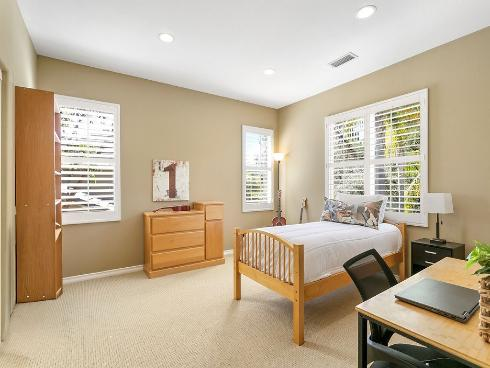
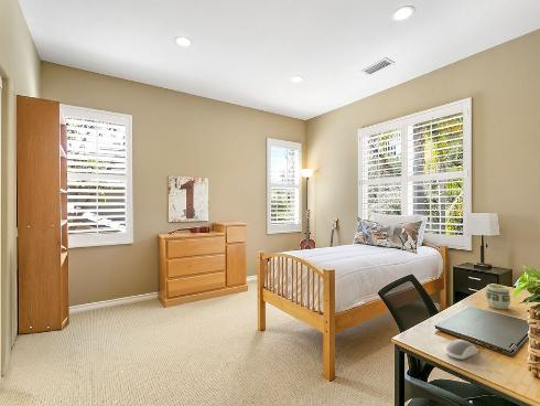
+ computer mouse (461, 346)
+ cup (497, 296)
